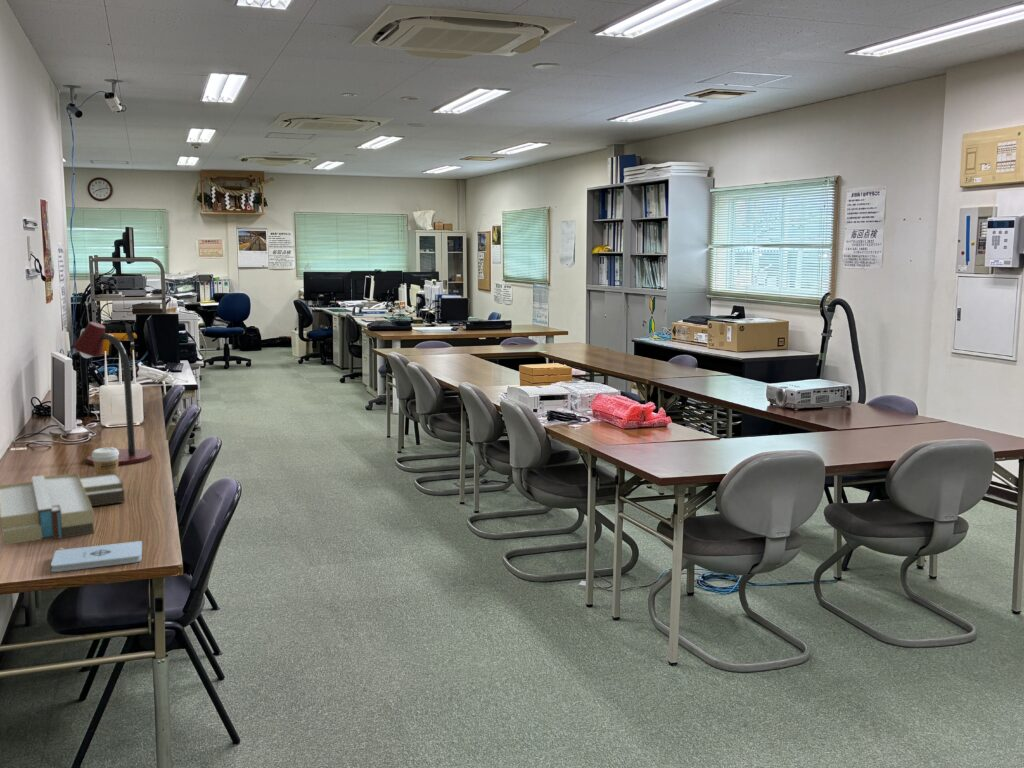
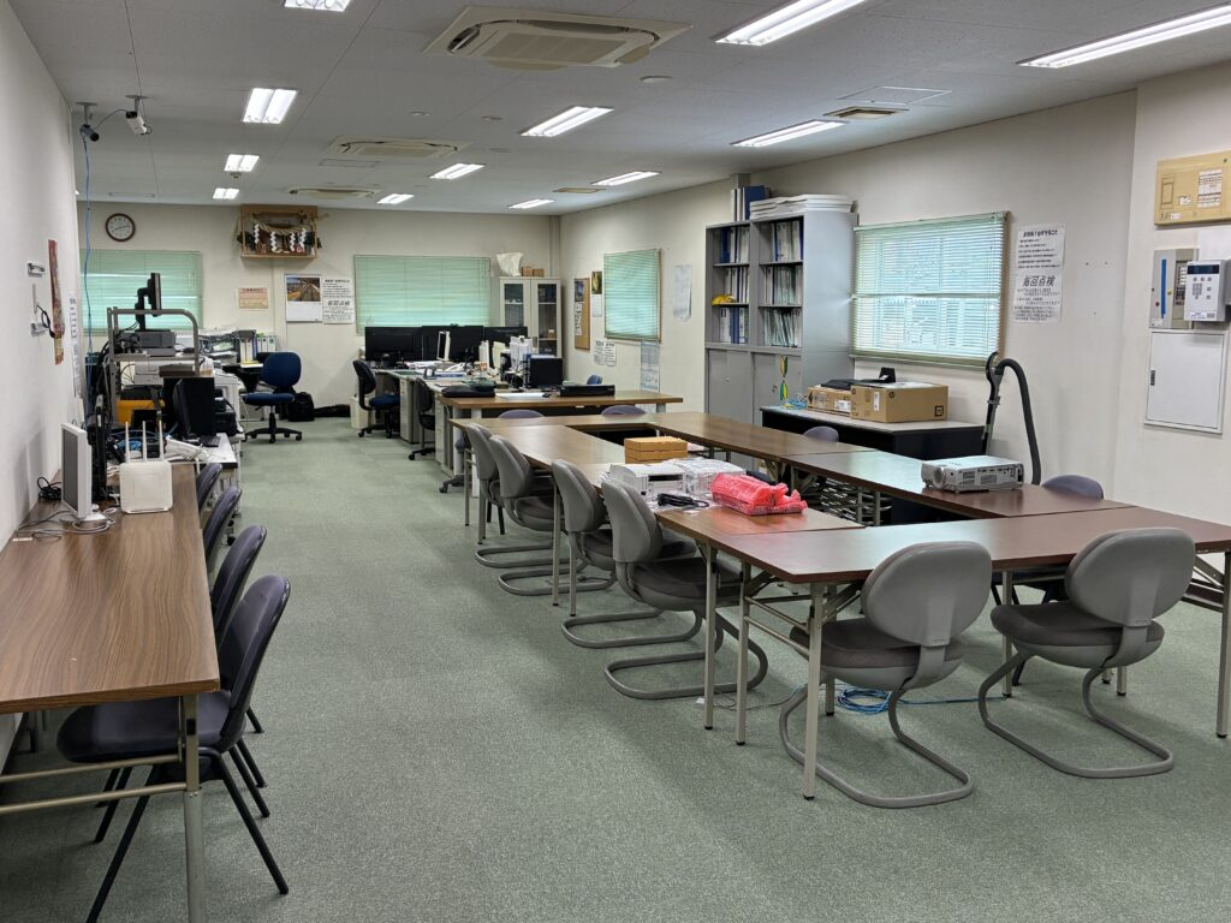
- desk lamp (124, 388)
- coffee cup (106, 465)
- architectural model (62, 502)
- notepad (98, 556)
